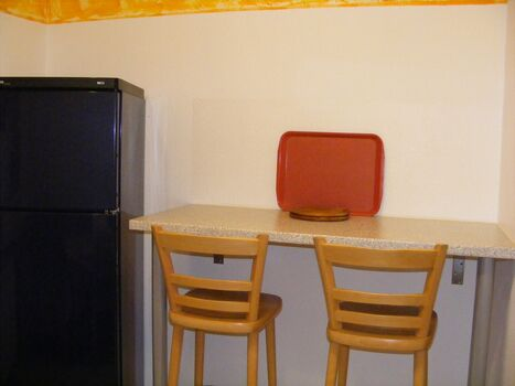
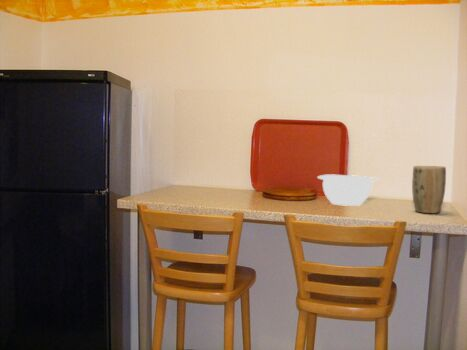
+ mixing bowl (347, 190)
+ plant pot (428, 189)
